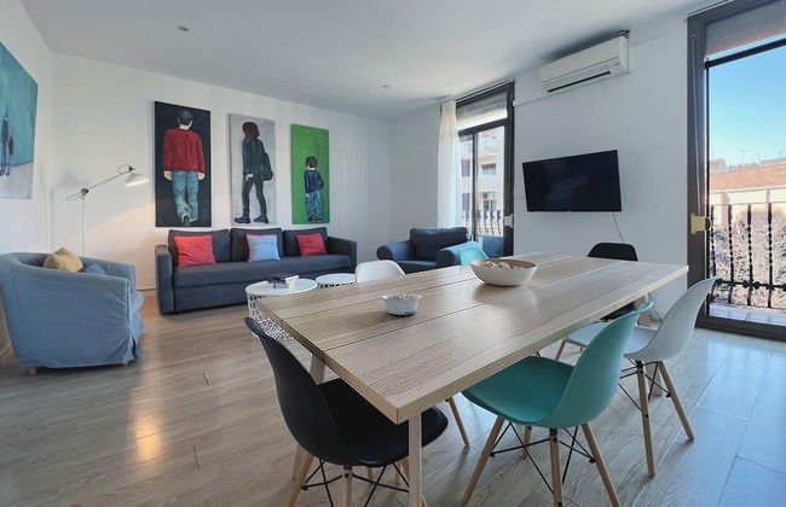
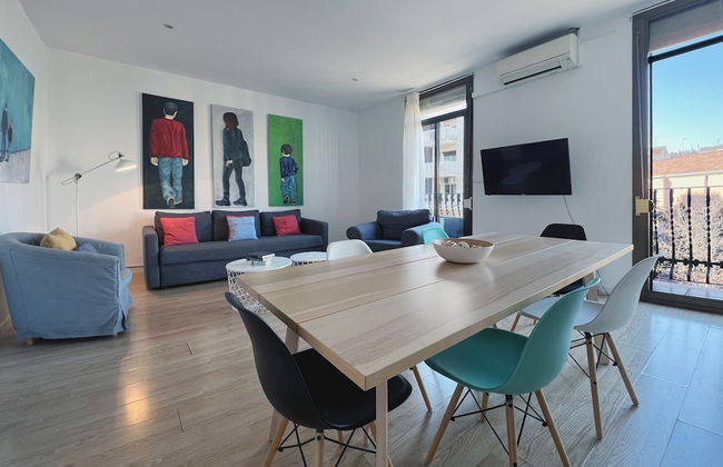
- legume (401, 303)
